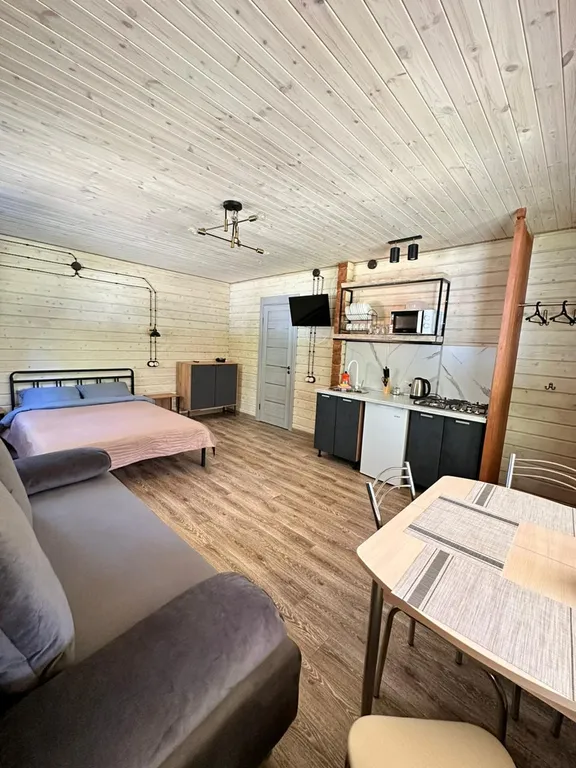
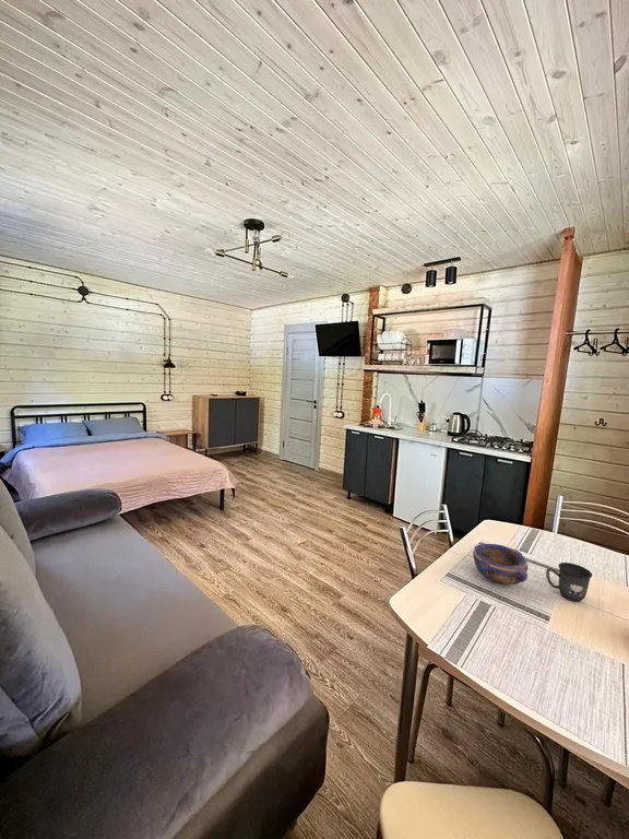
+ bowl (498, 566)
+ mug (567, 581)
